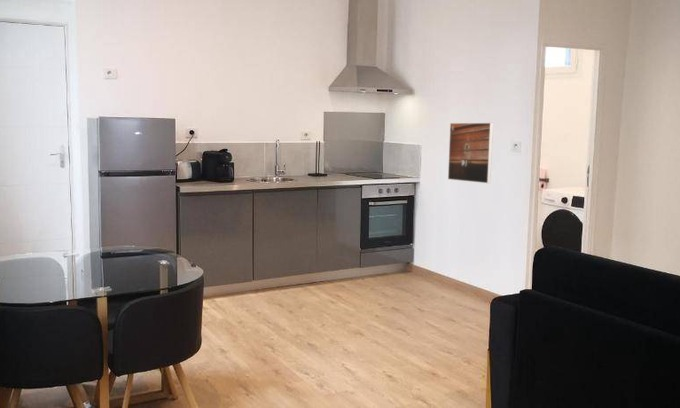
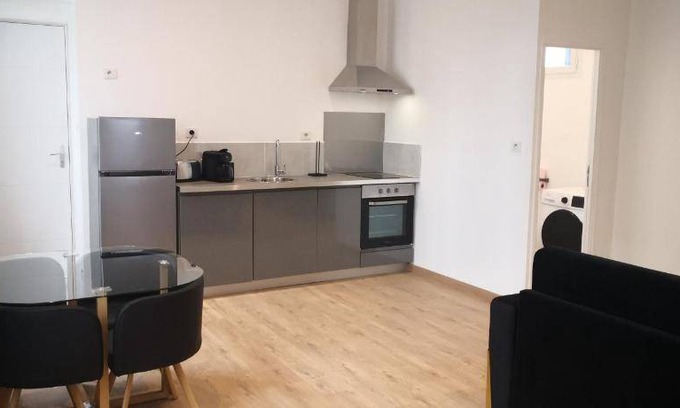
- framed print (469, 152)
